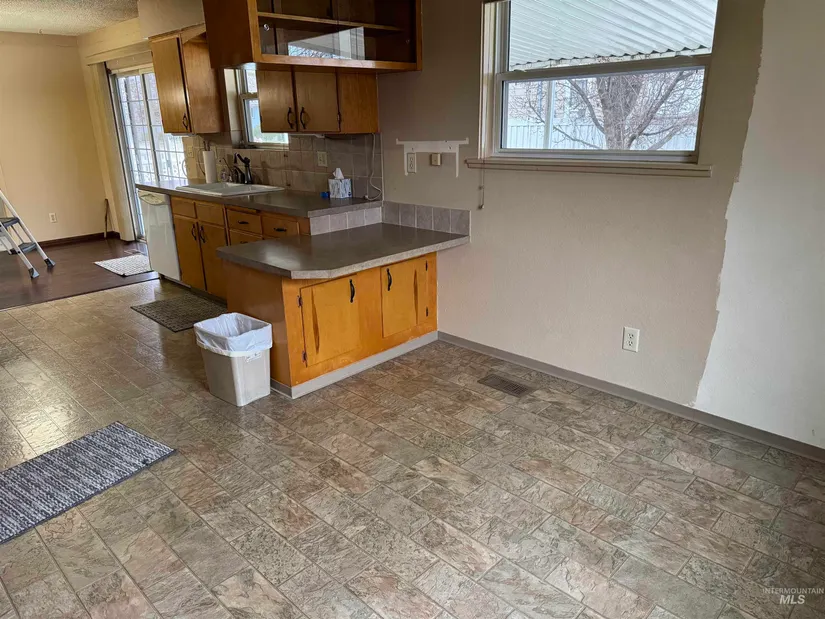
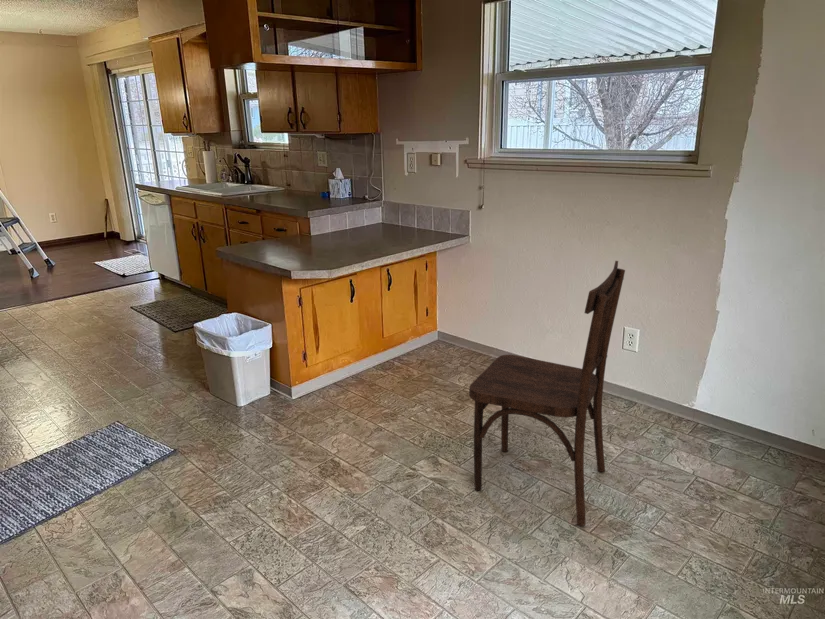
+ dining chair (542, 381)
